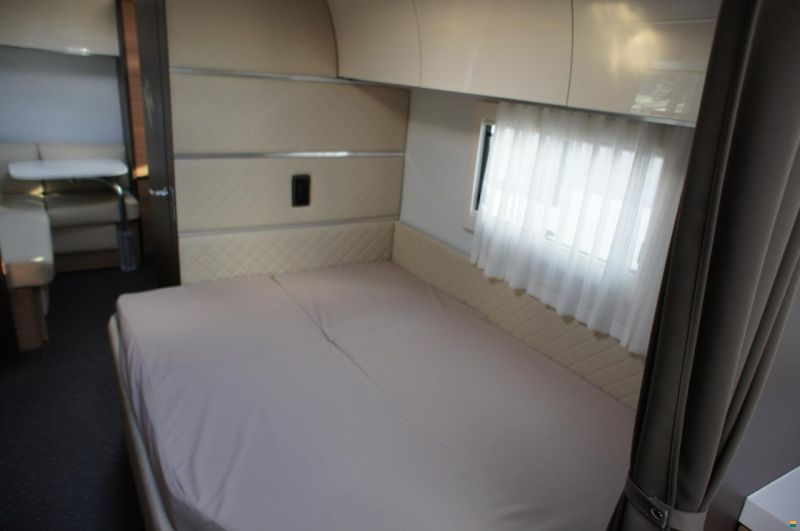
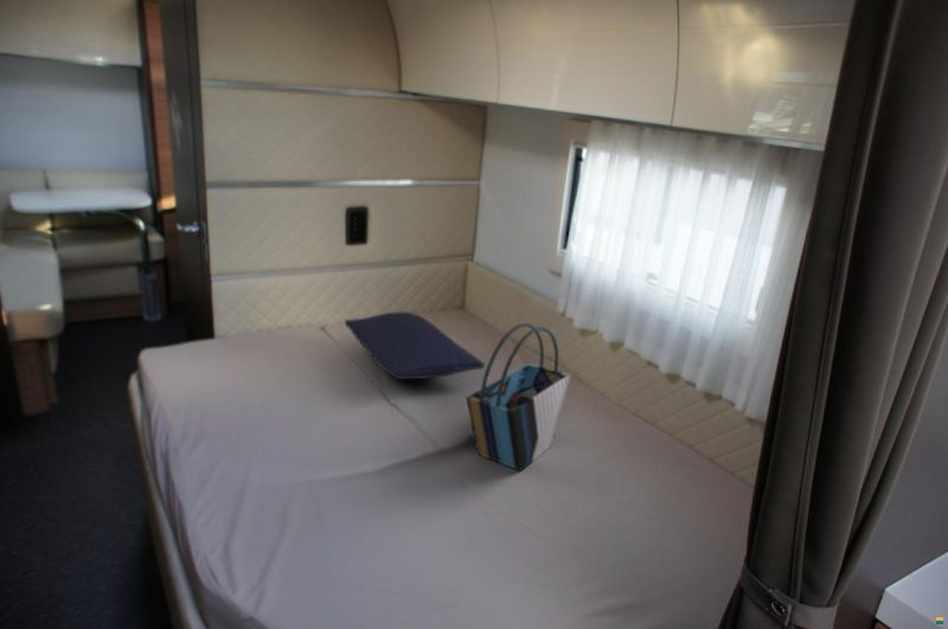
+ tote bag (521, 390)
+ pillow (409, 344)
